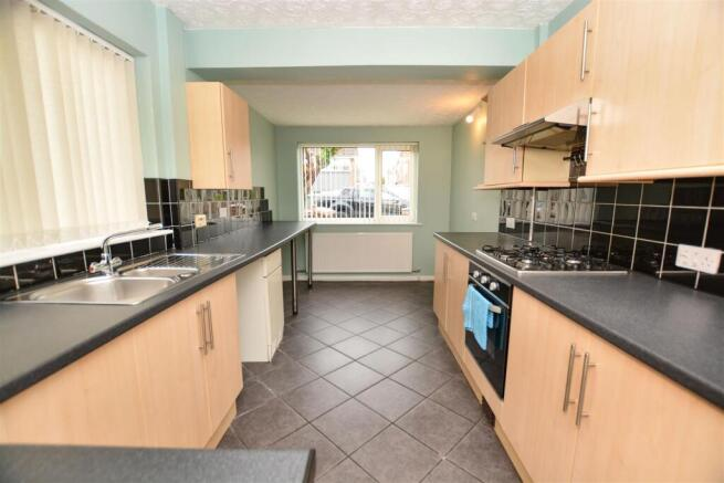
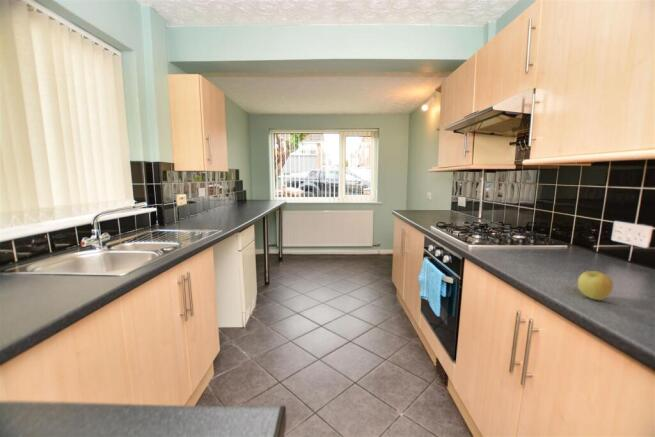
+ apple (595, 285)
